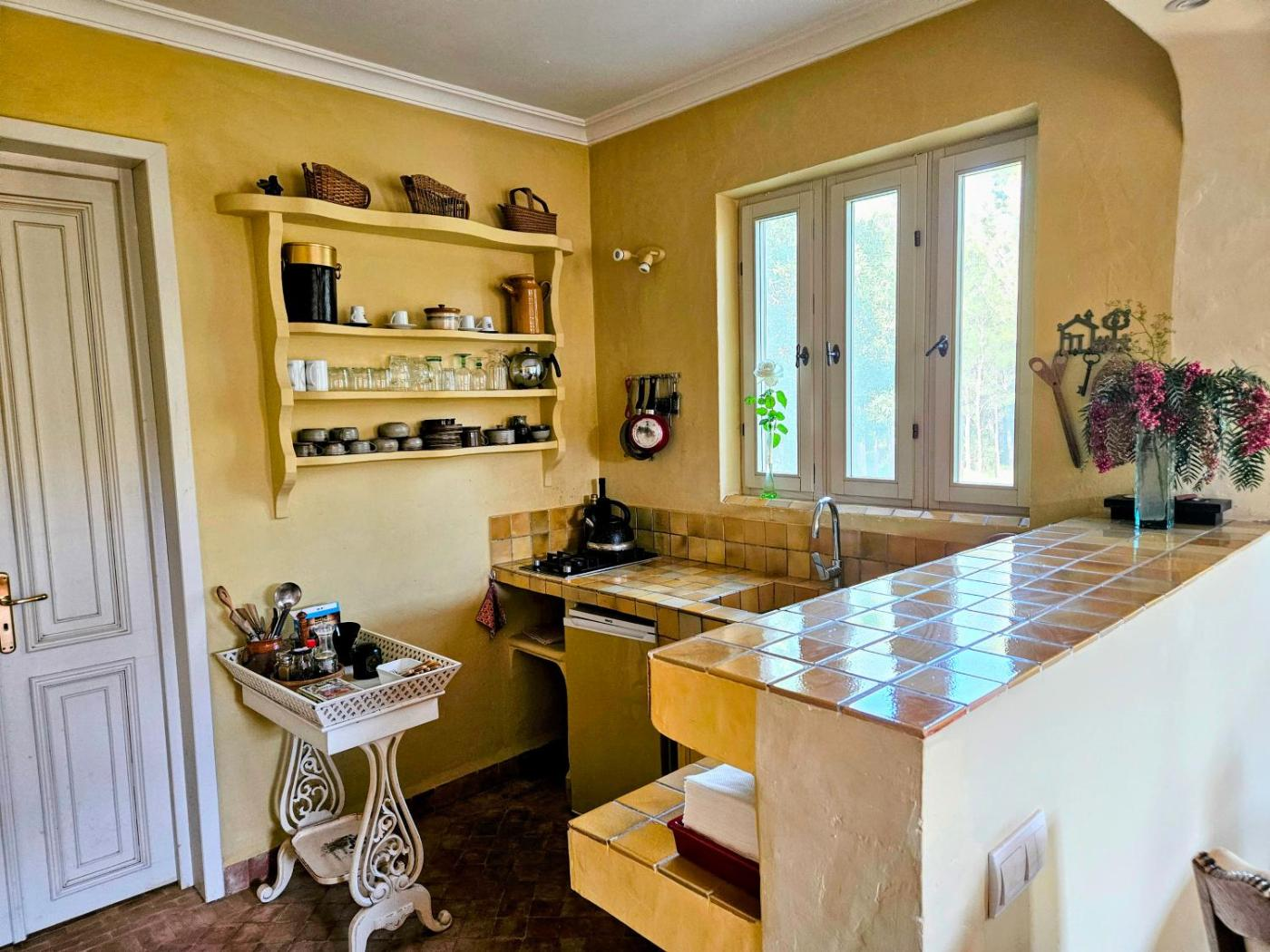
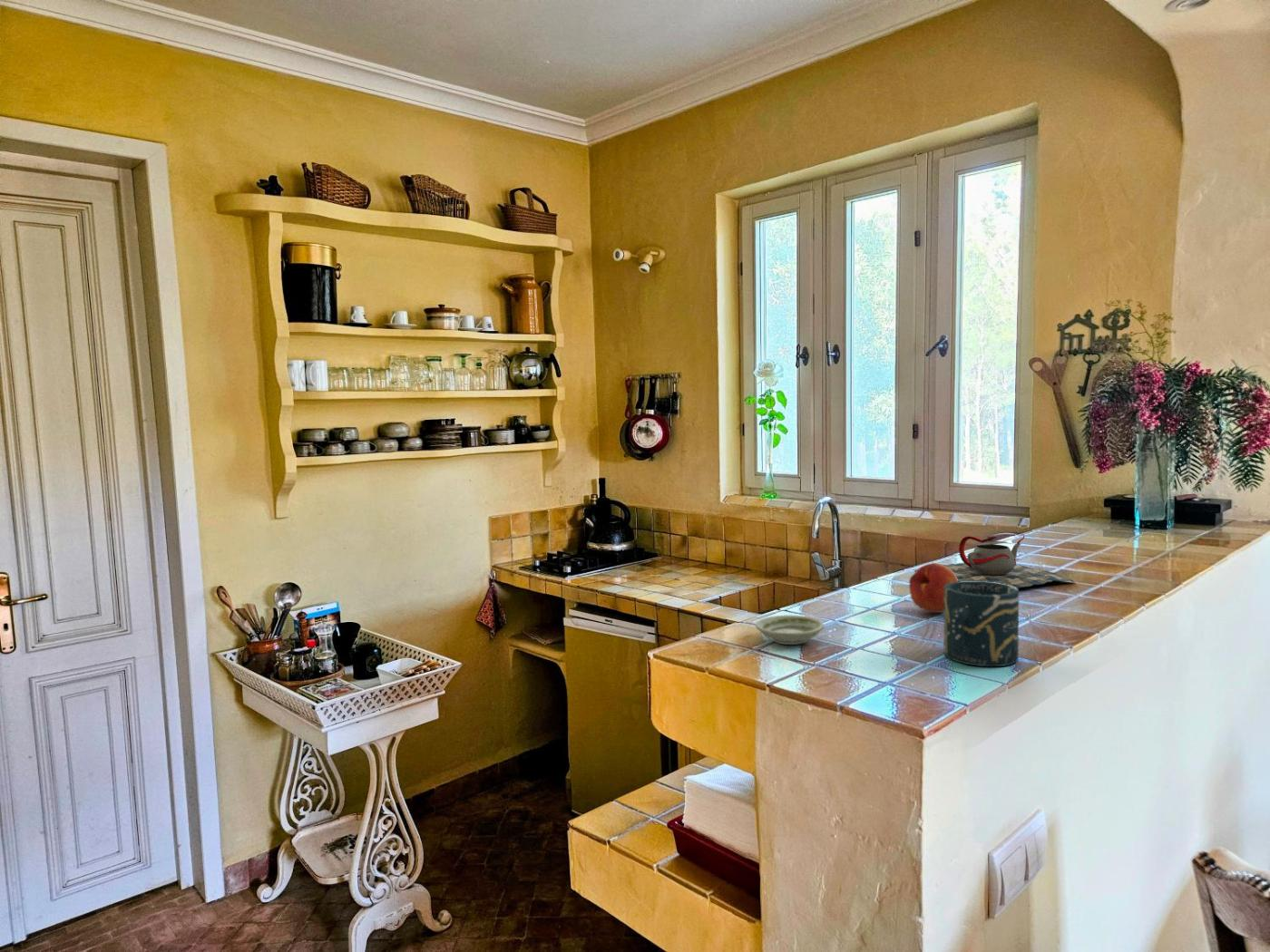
+ cup (975, 624)
+ saucer (789, 631)
+ teapot (992, 557)
+ fruit (933, 587)
